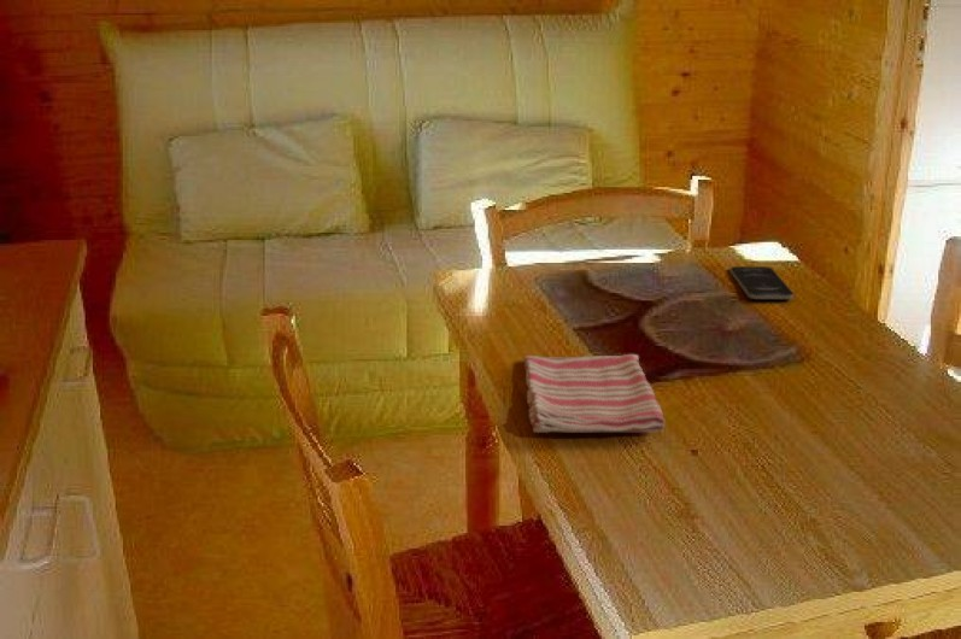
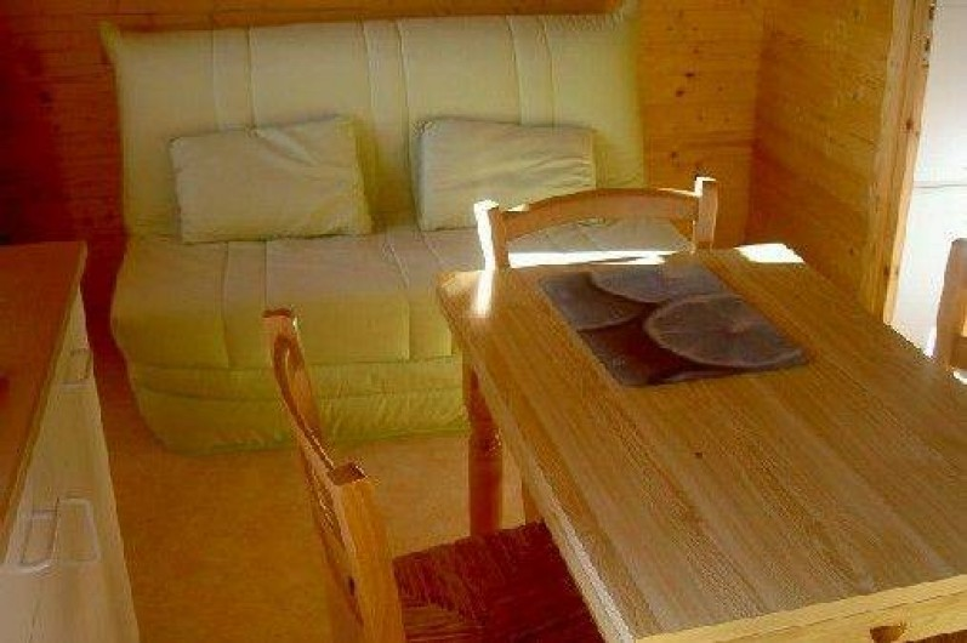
- dish towel (588, 386)
- smartphone (760, 282)
